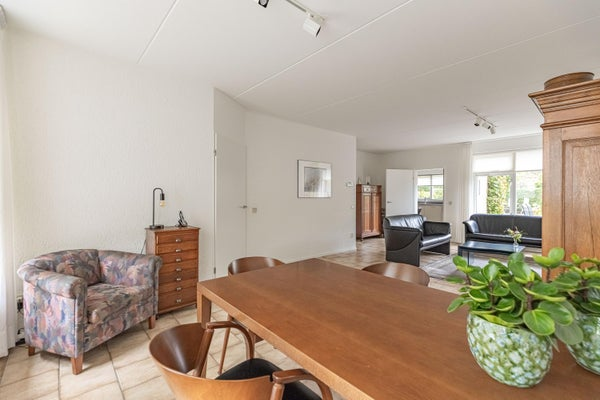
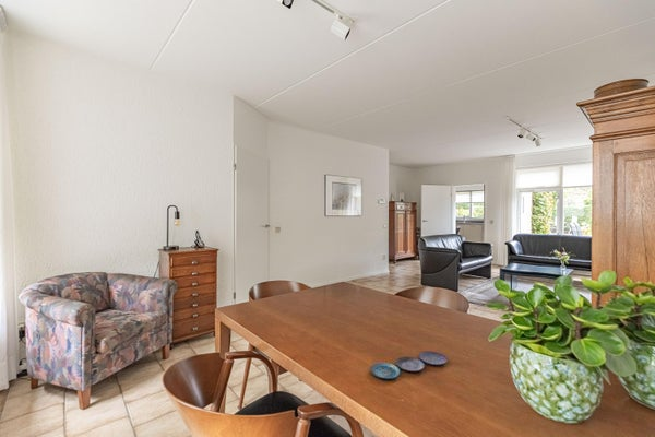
+ plate (409, 364)
